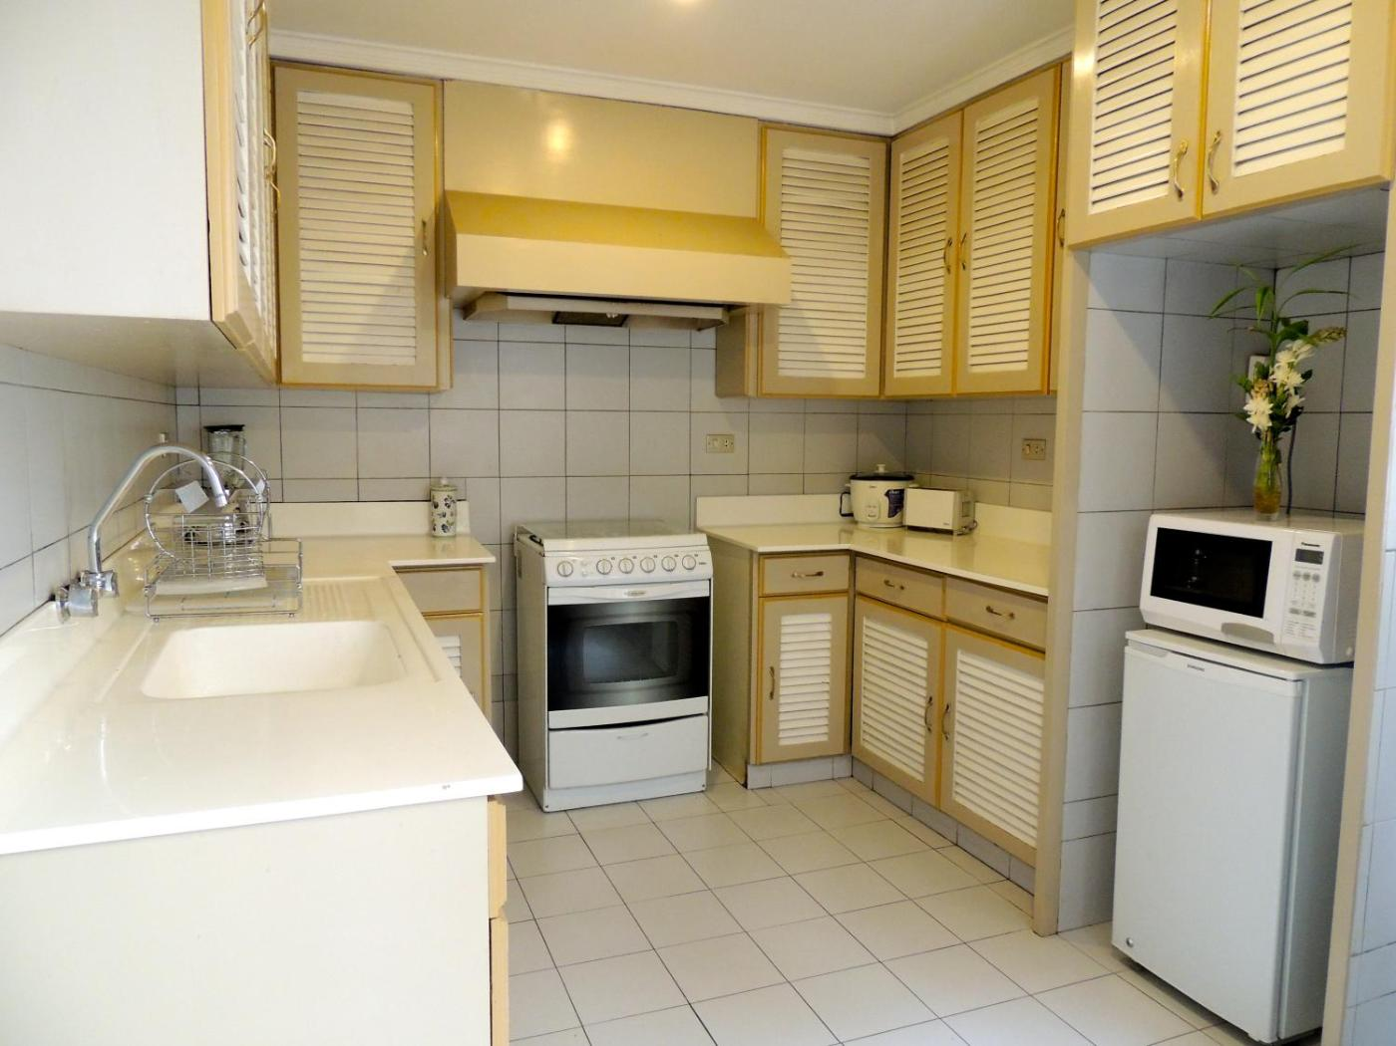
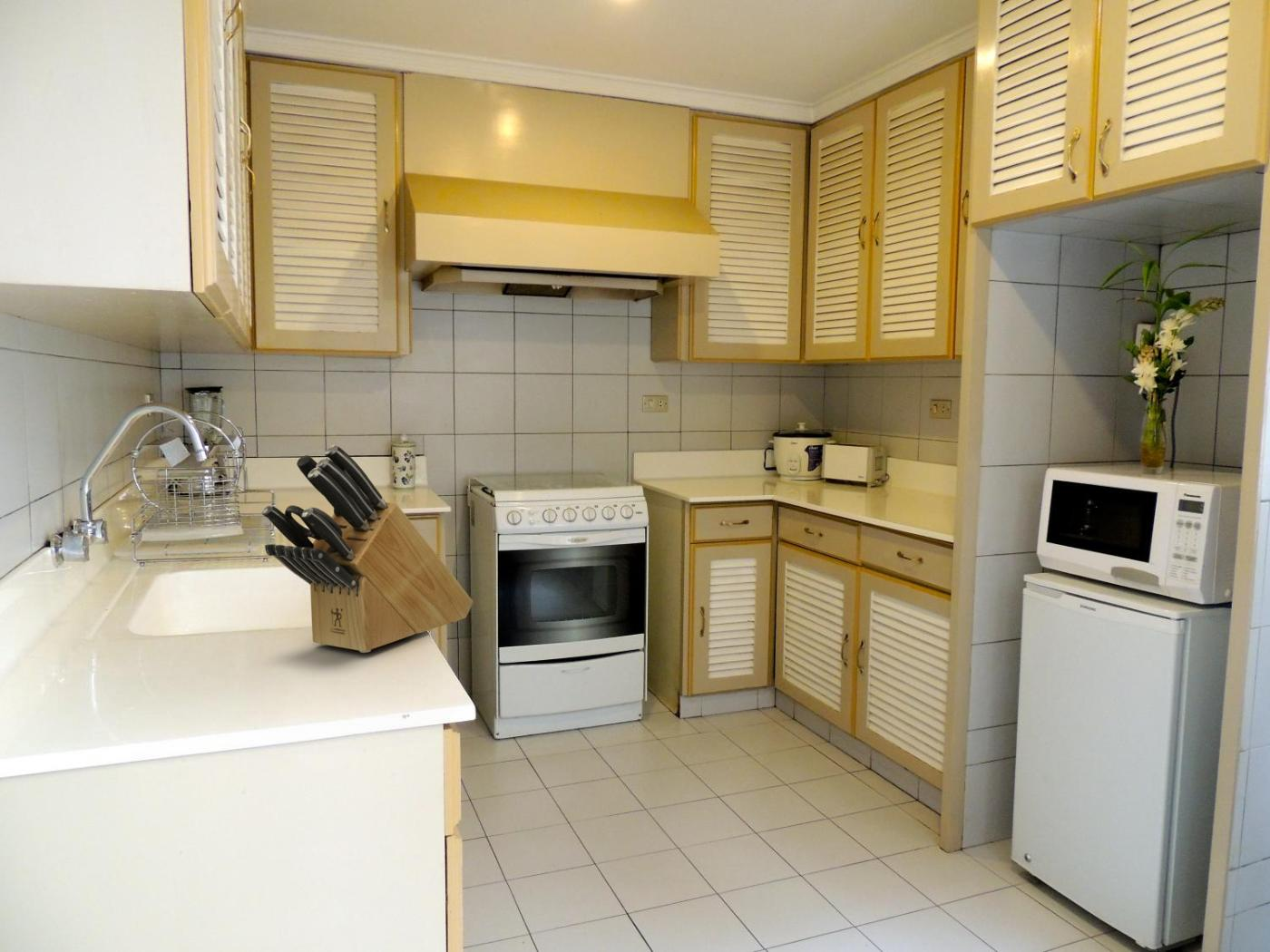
+ knife block (375, 540)
